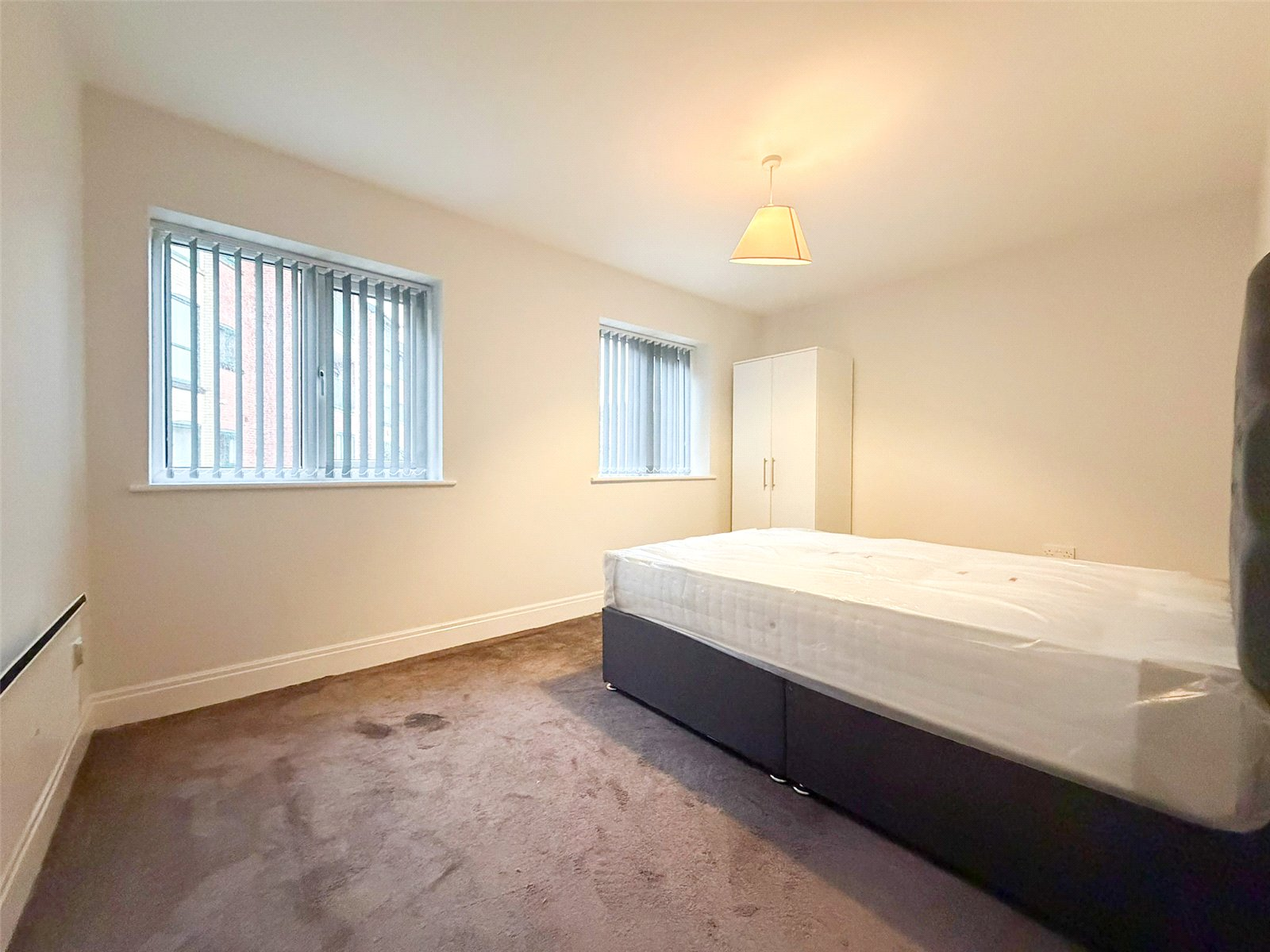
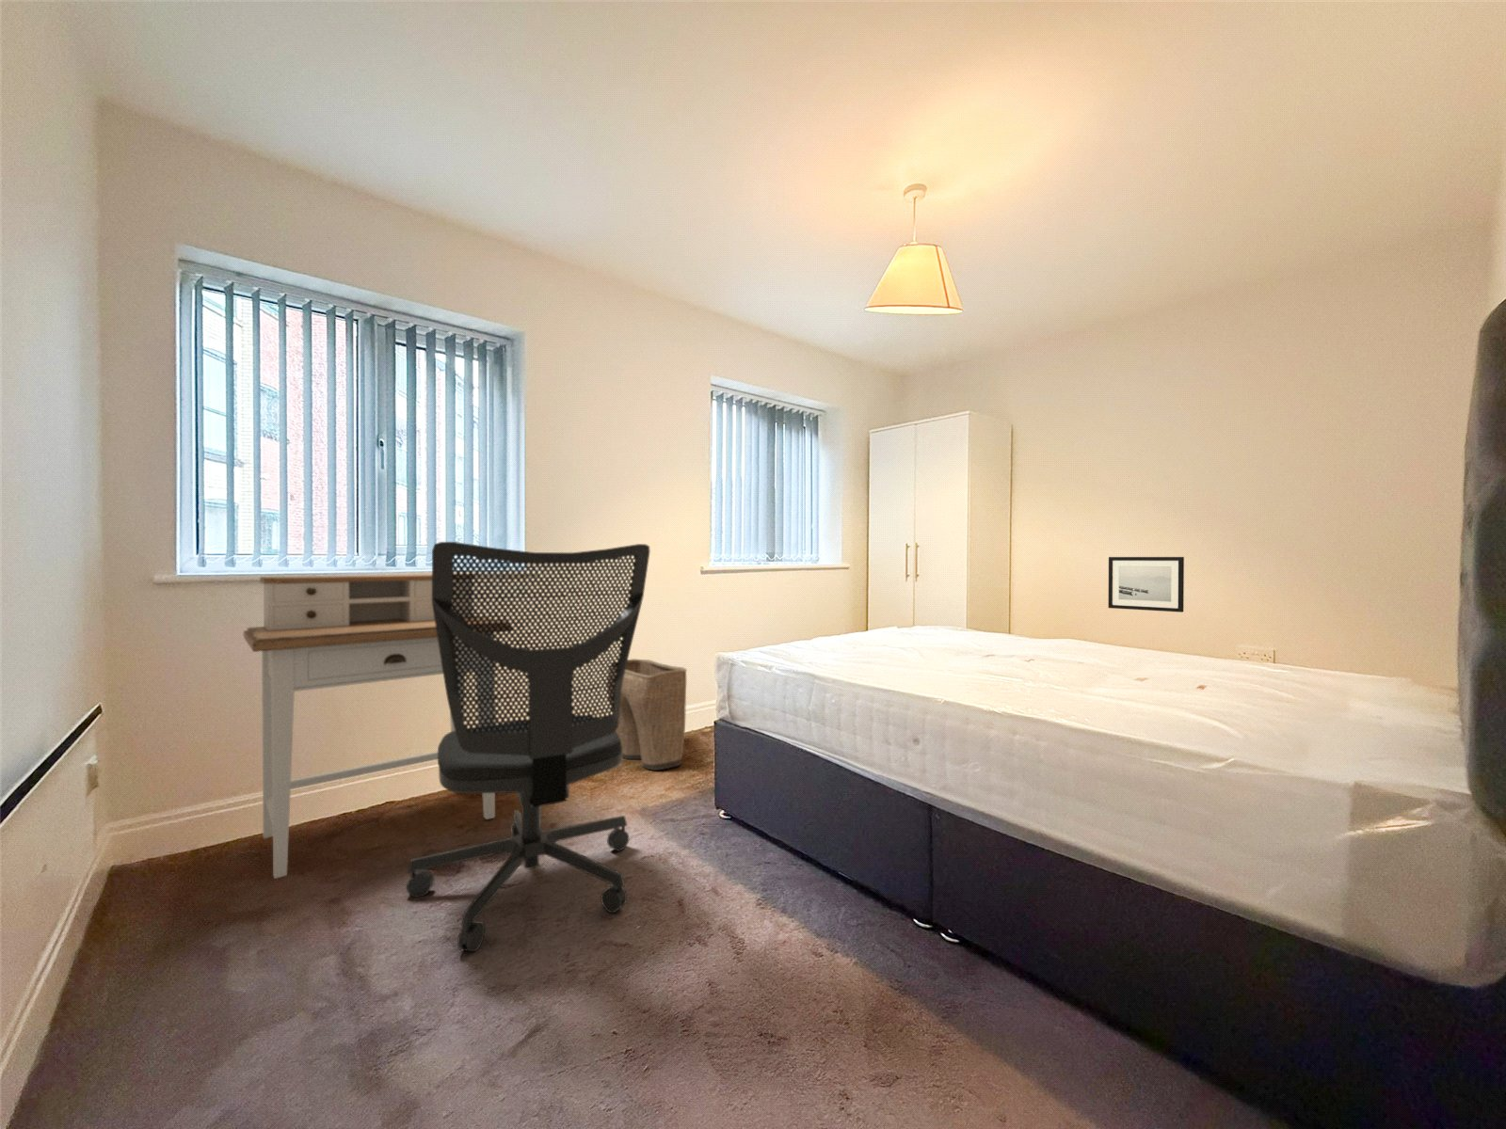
+ laundry basket (646, 713)
+ wall art (1144, 583)
+ office chair (531, 716)
+ desk (377, 681)
